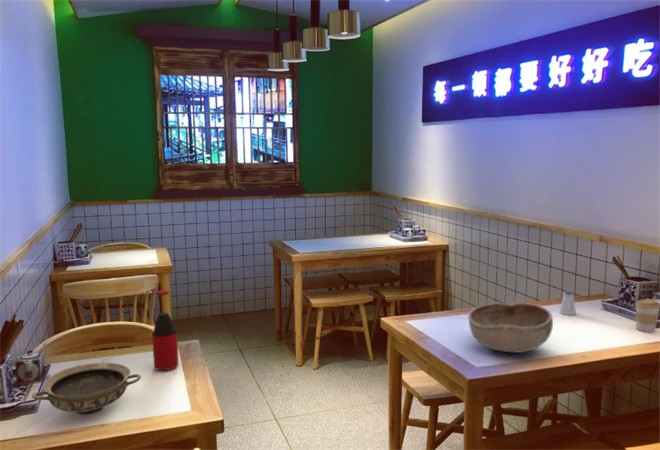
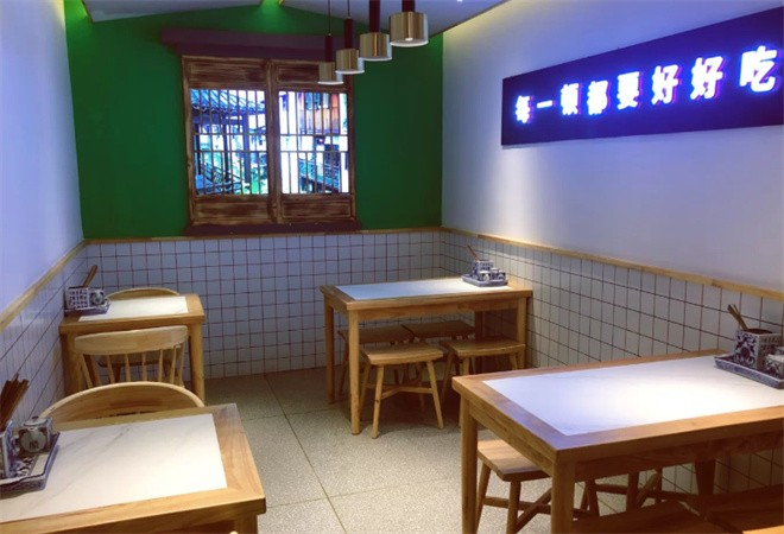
- coffee cup (646, 314)
- ceramic bowl (89, 392)
- bottle (164, 329)
- saltshaker (568, 302)
- bowl (508, 328)
